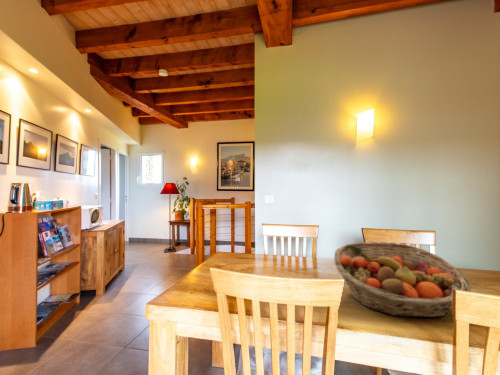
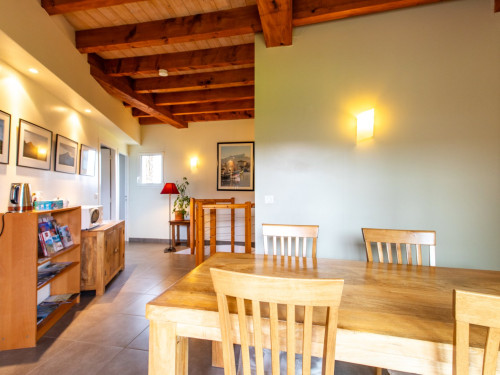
- fruit basket (394, 275)
